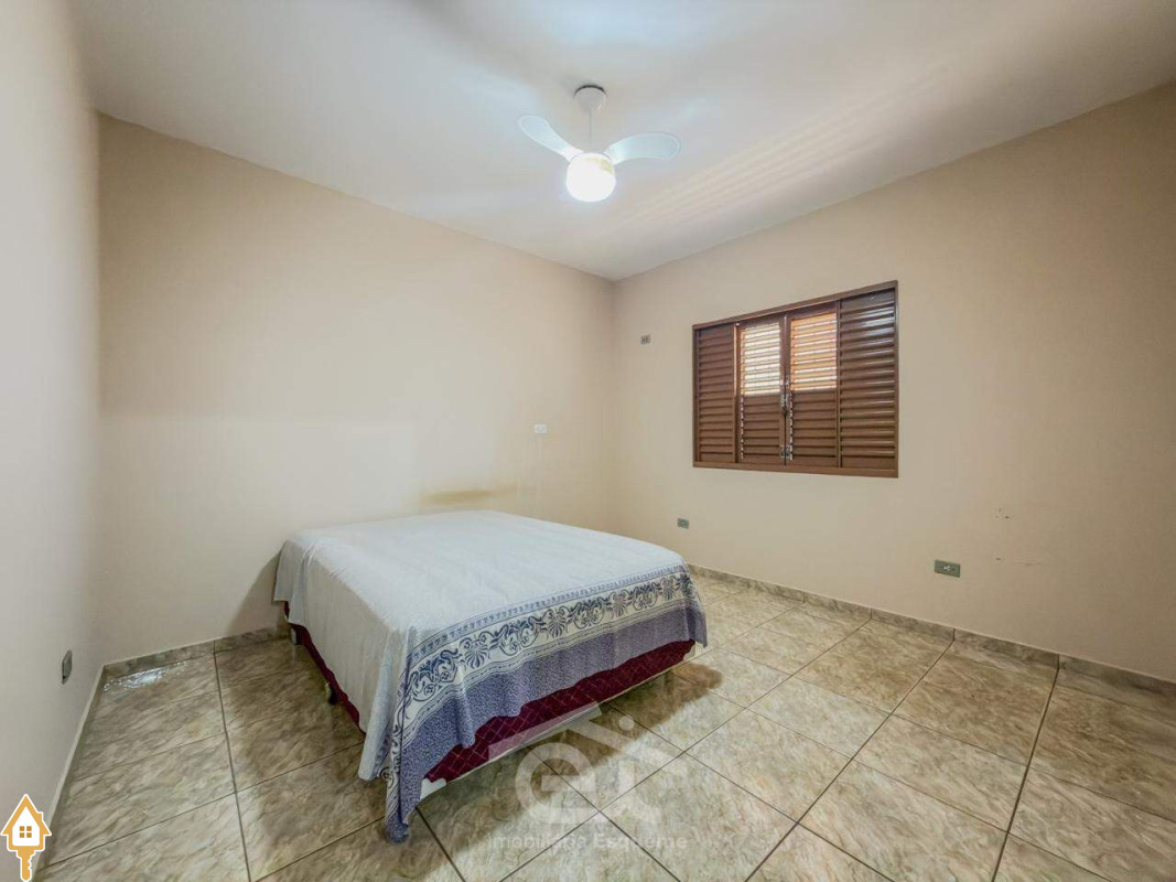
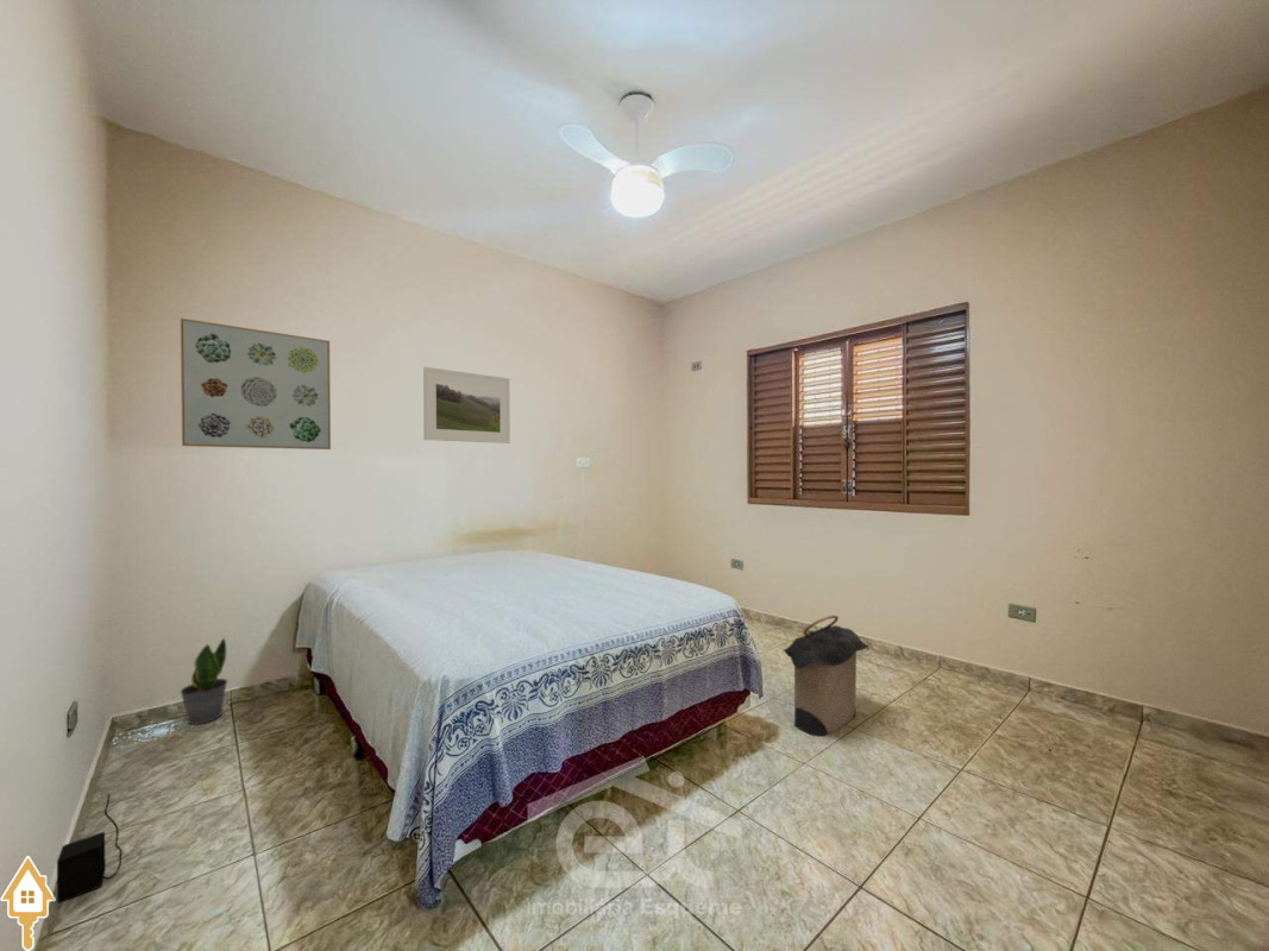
+ speaker (90, 842)
+ laundry hamper (824, 663)
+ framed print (469, 407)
+ potted plant (203, 679)
+ wall art (262, 389)
